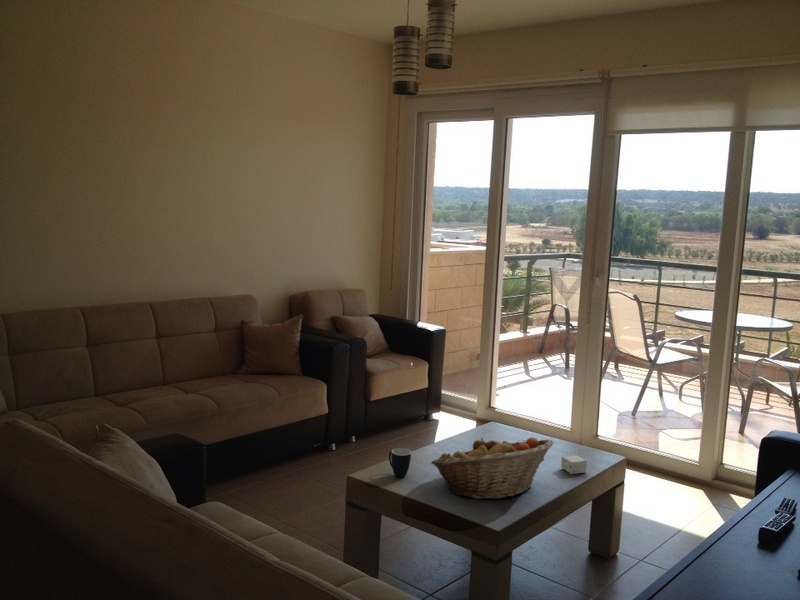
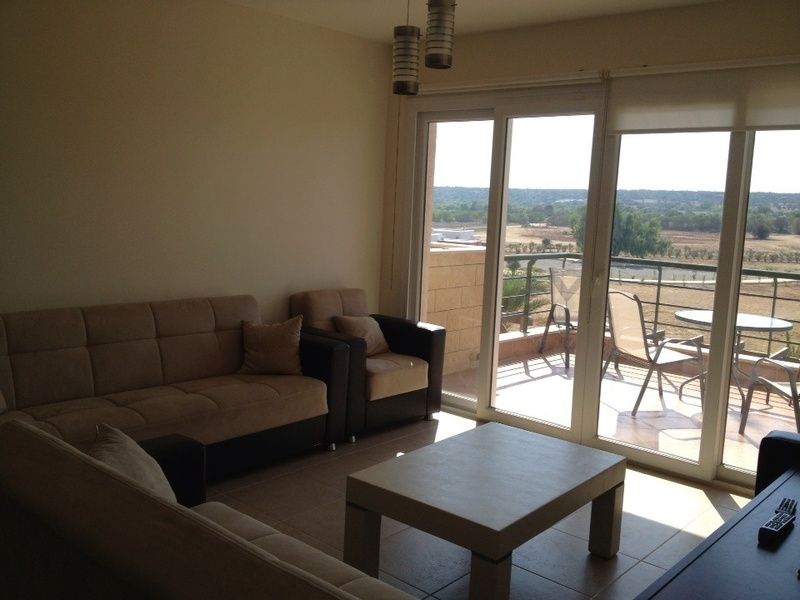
- fruit basket (493, 461)
- mug (398, 462)
- small box (573, 464)
